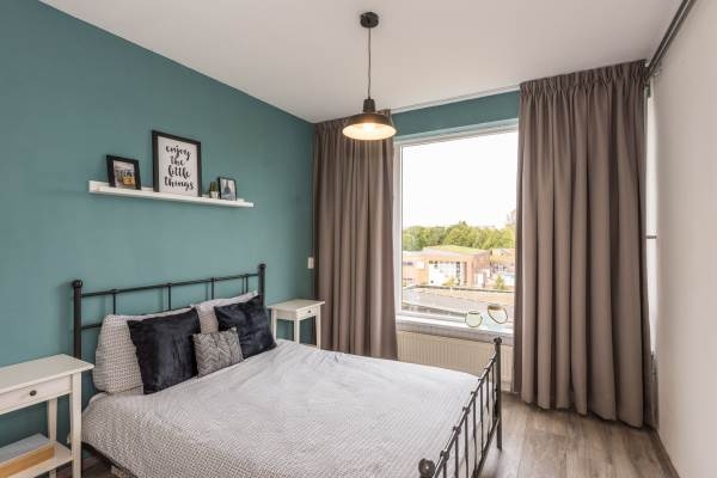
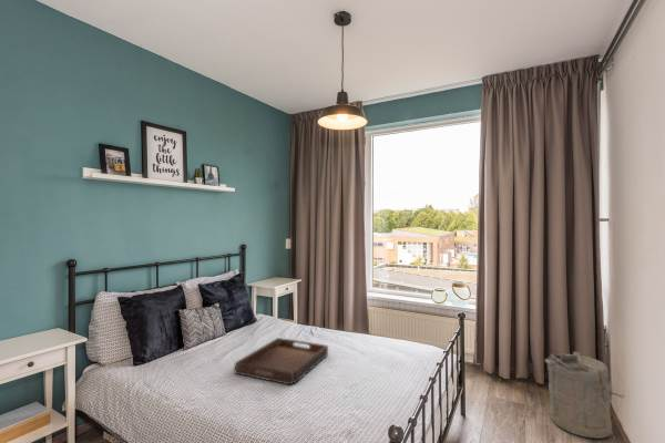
+ serving tray (284, 358)
+ laundry hamper (579, 389)
